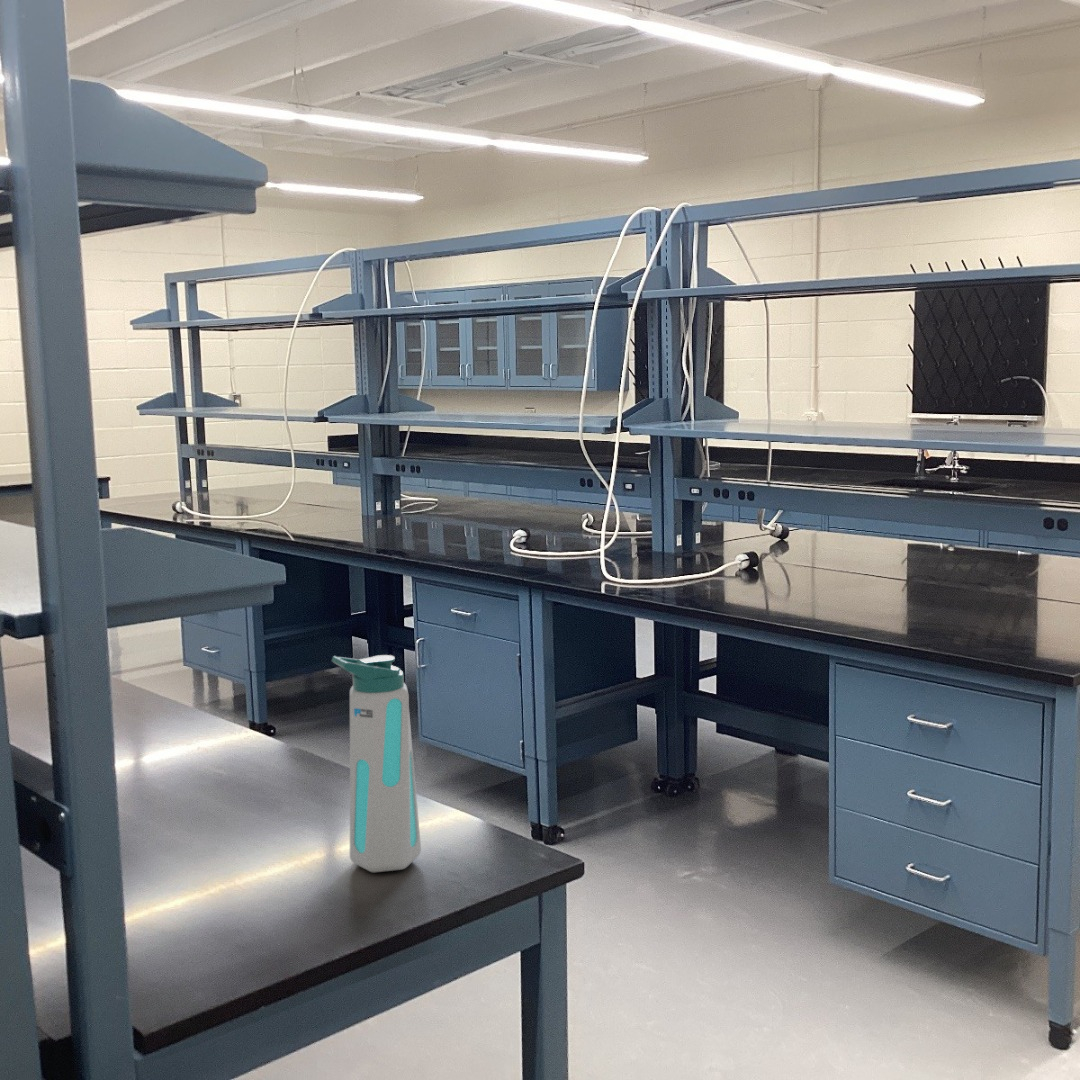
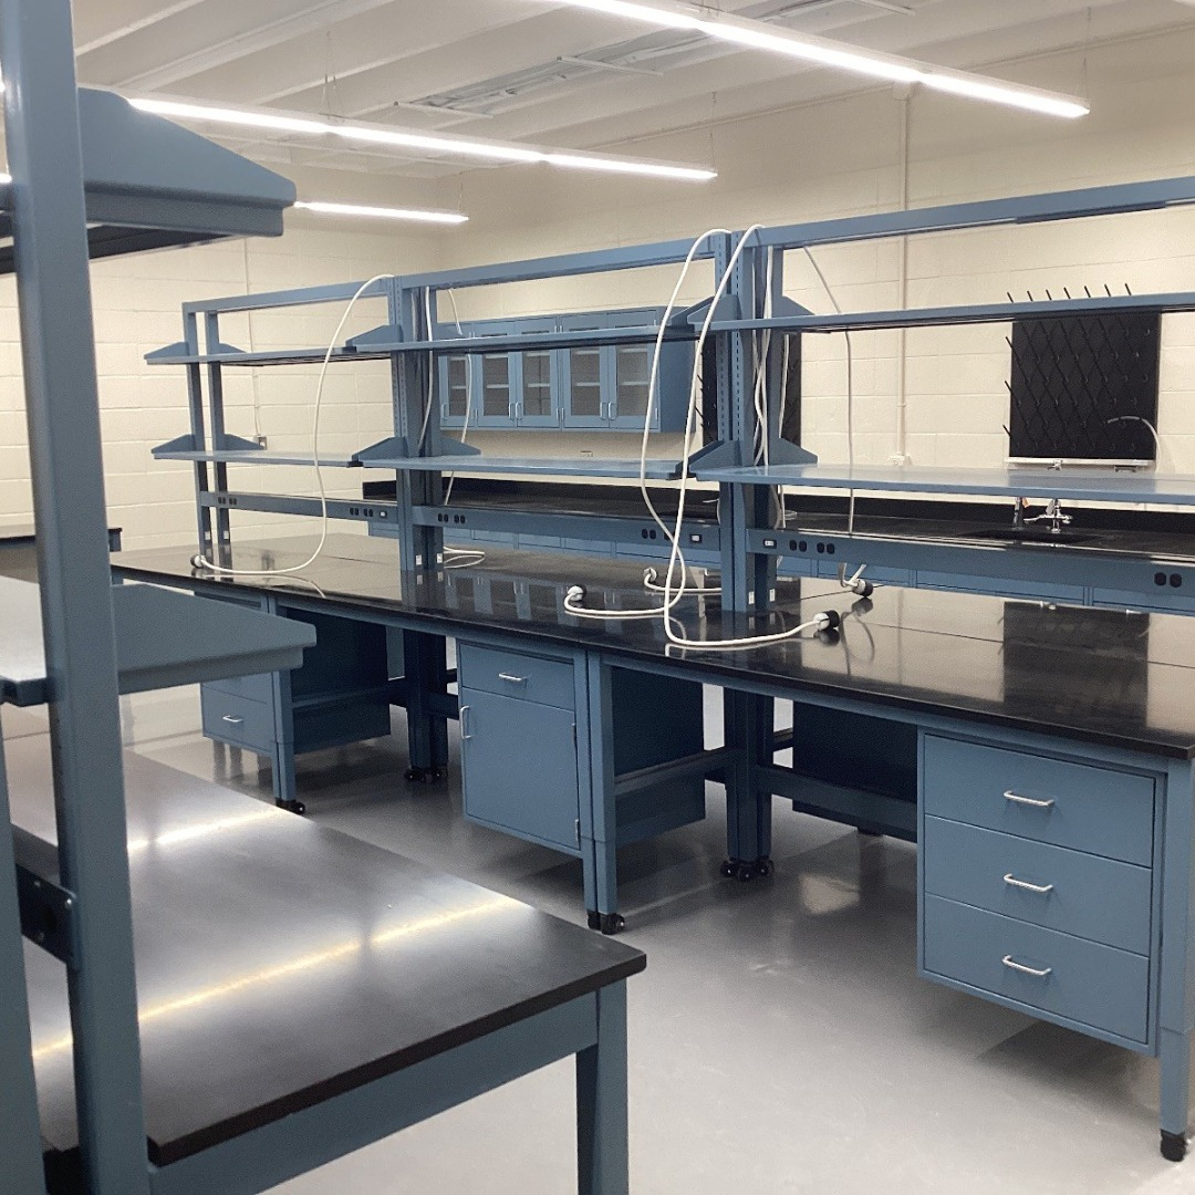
- water bottle (376, 760)
